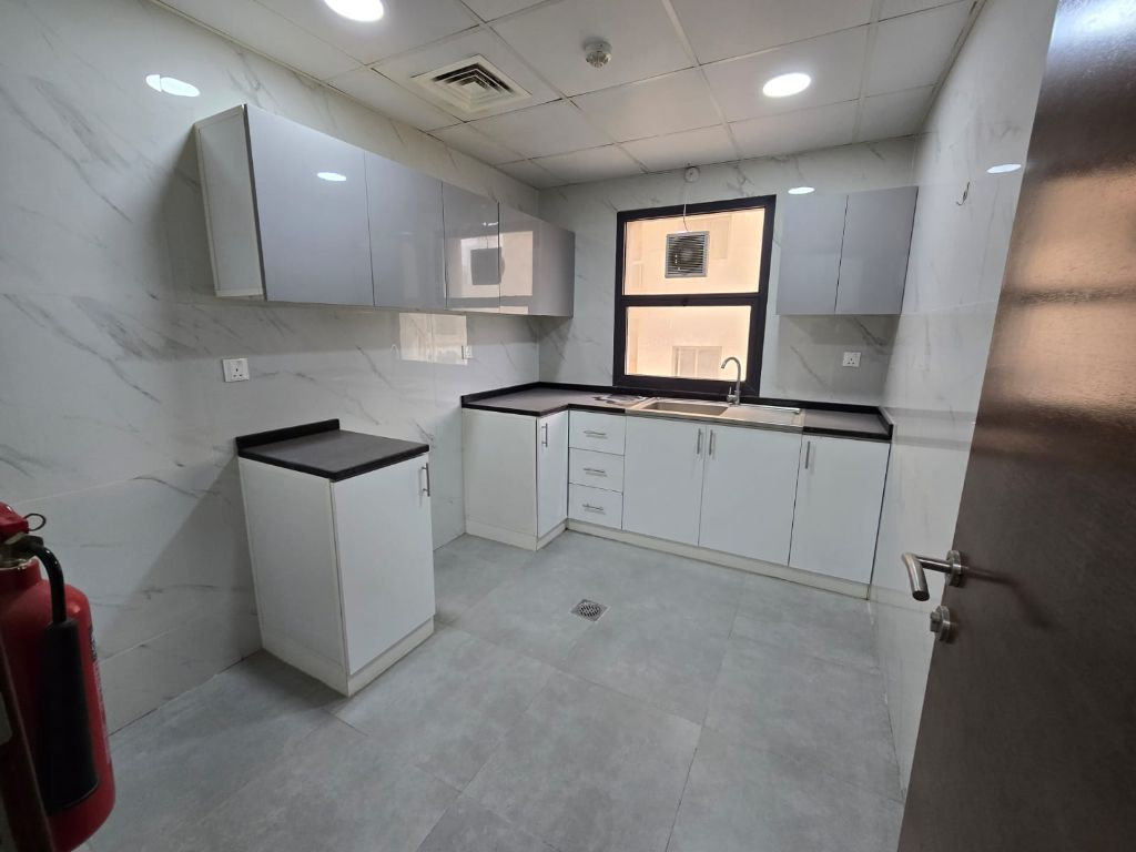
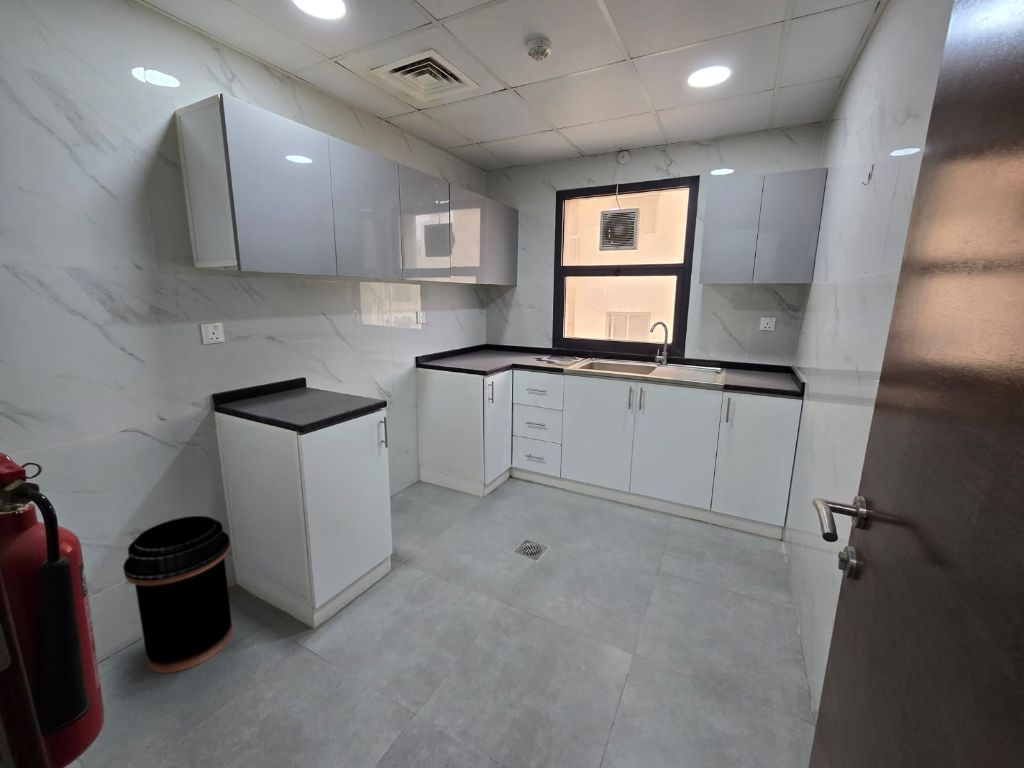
+ trash can (184, 589)
